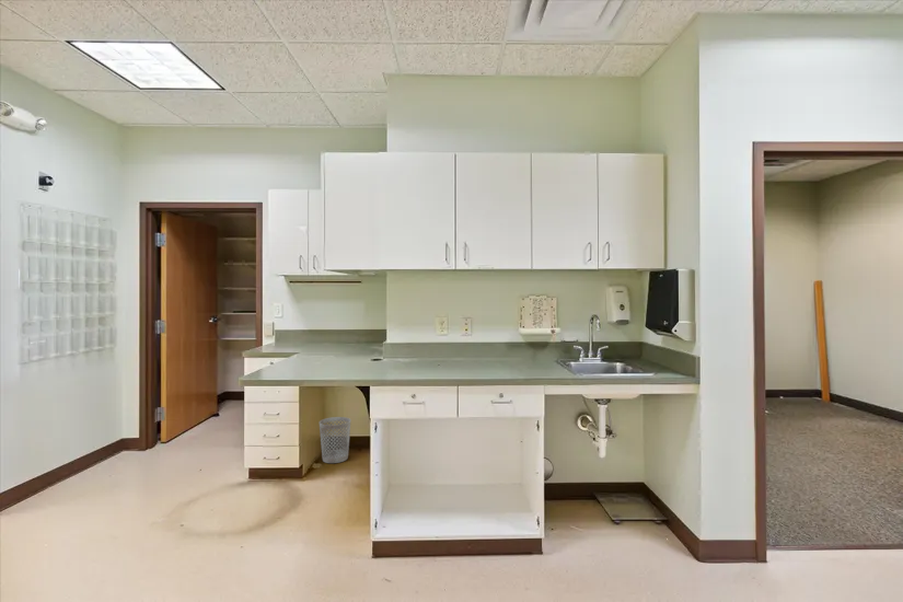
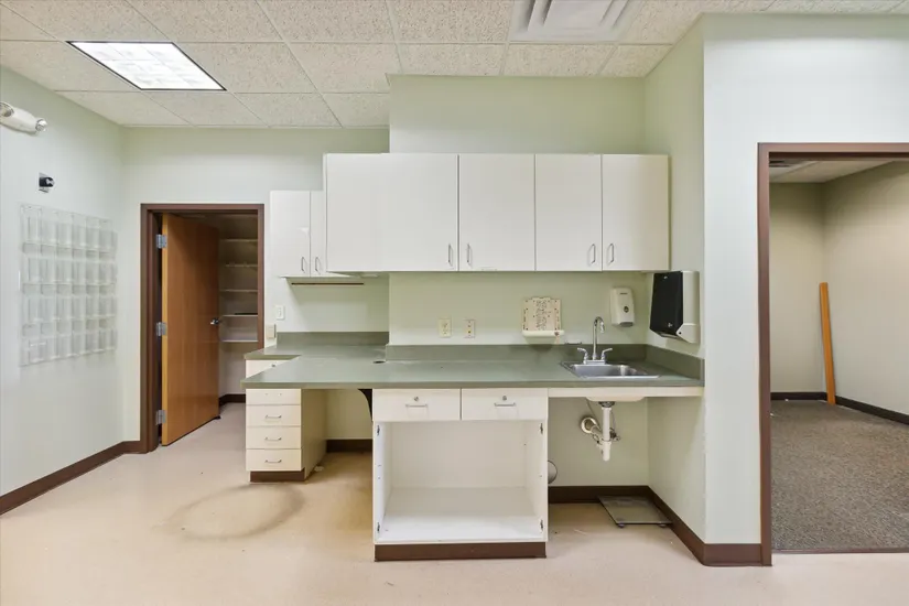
- wastebasket (335, 439)
